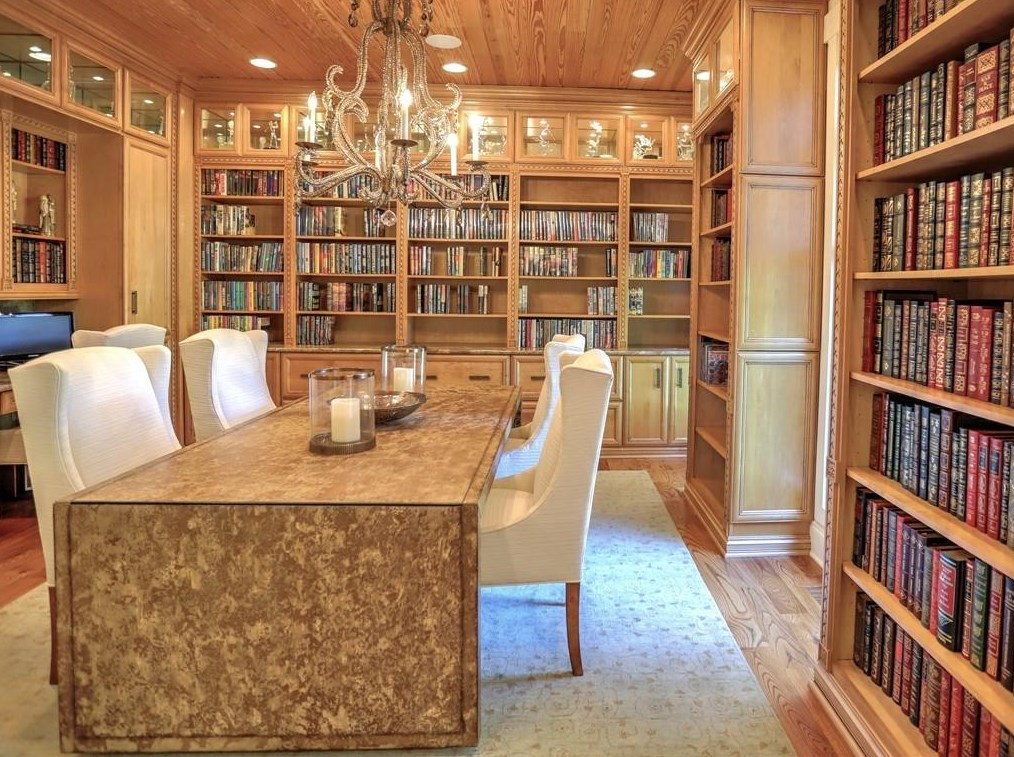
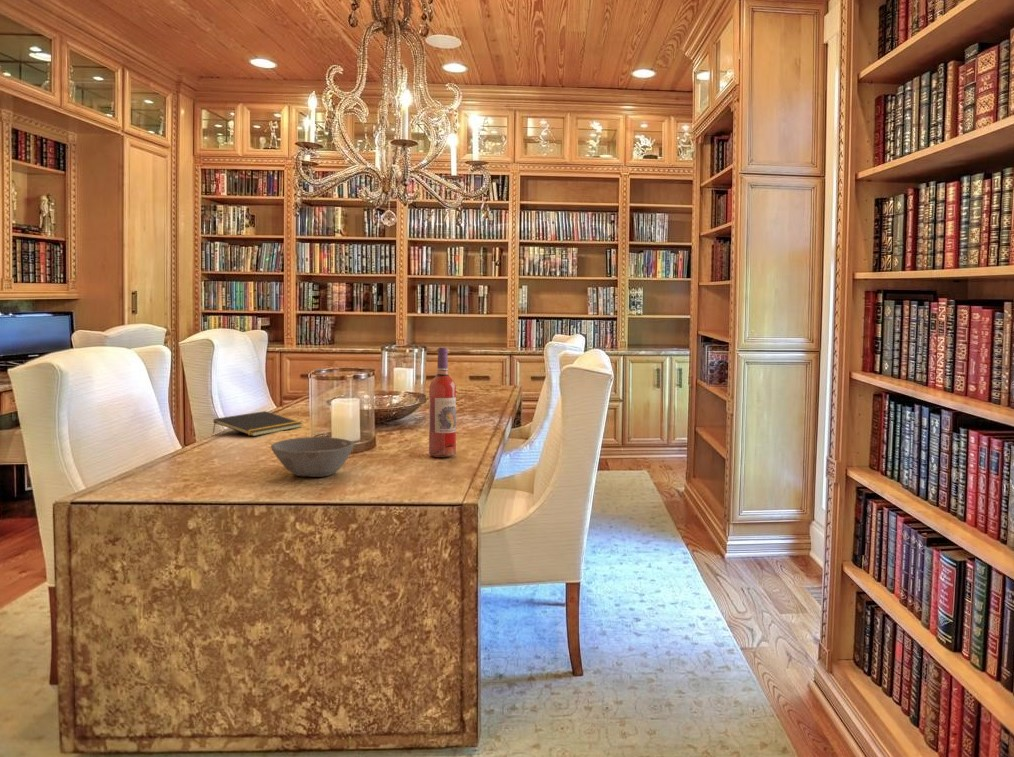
+ wine bottle (442, 401)
+ bowl (313, 458)
+ notepad (259, 423)
